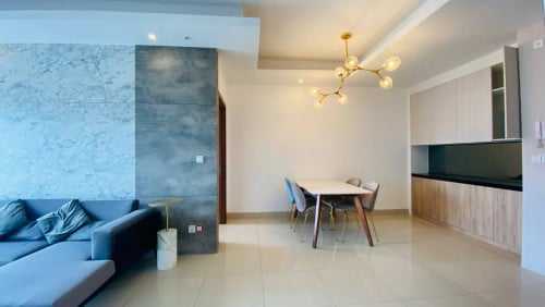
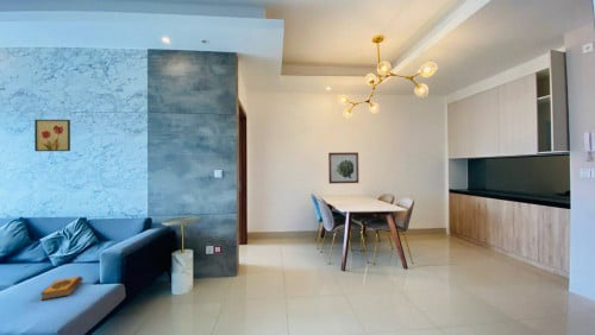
+ wall art (343, 168)
+ wall art (52, 135)
+ hardback book (63, 286)
